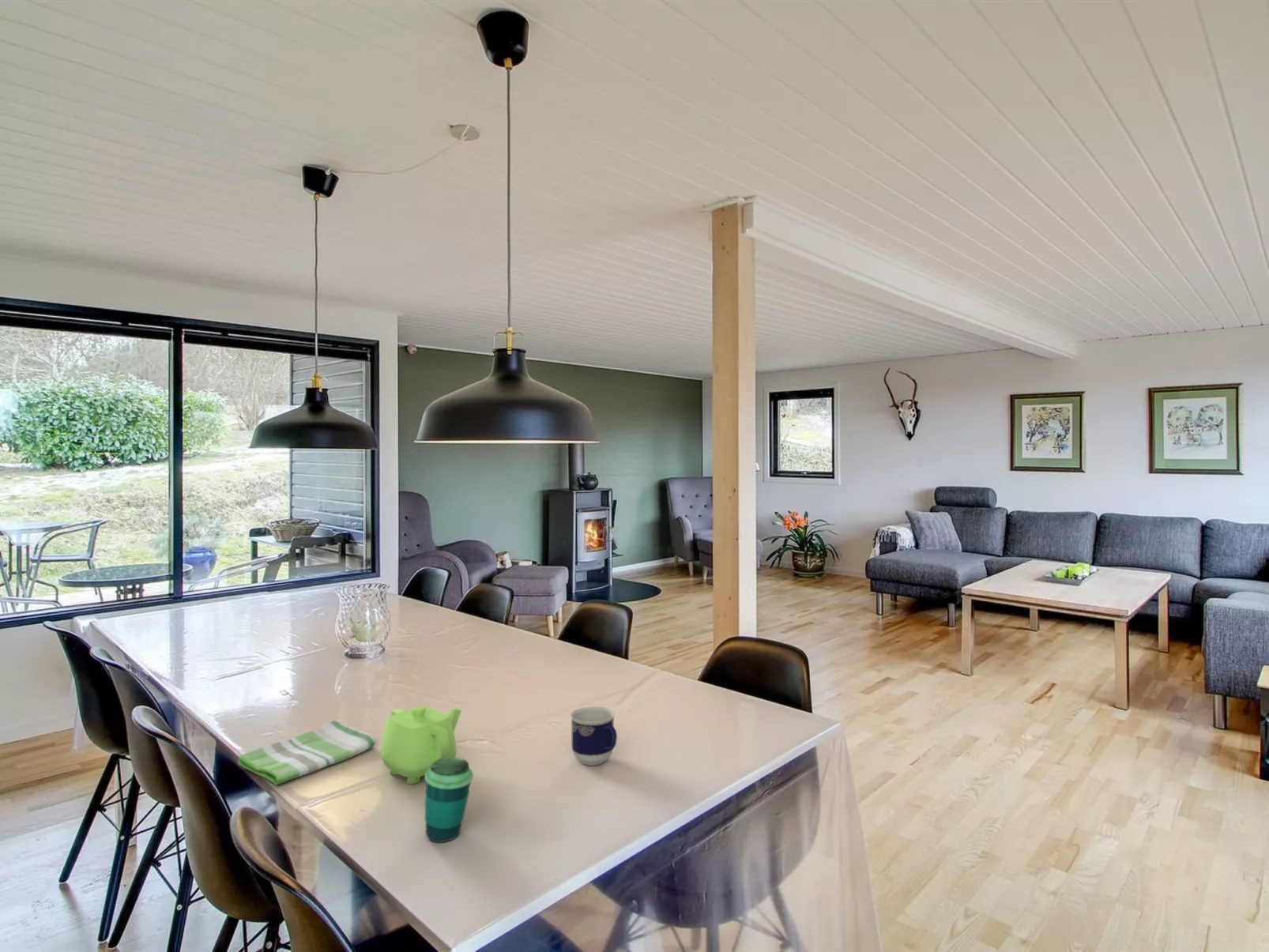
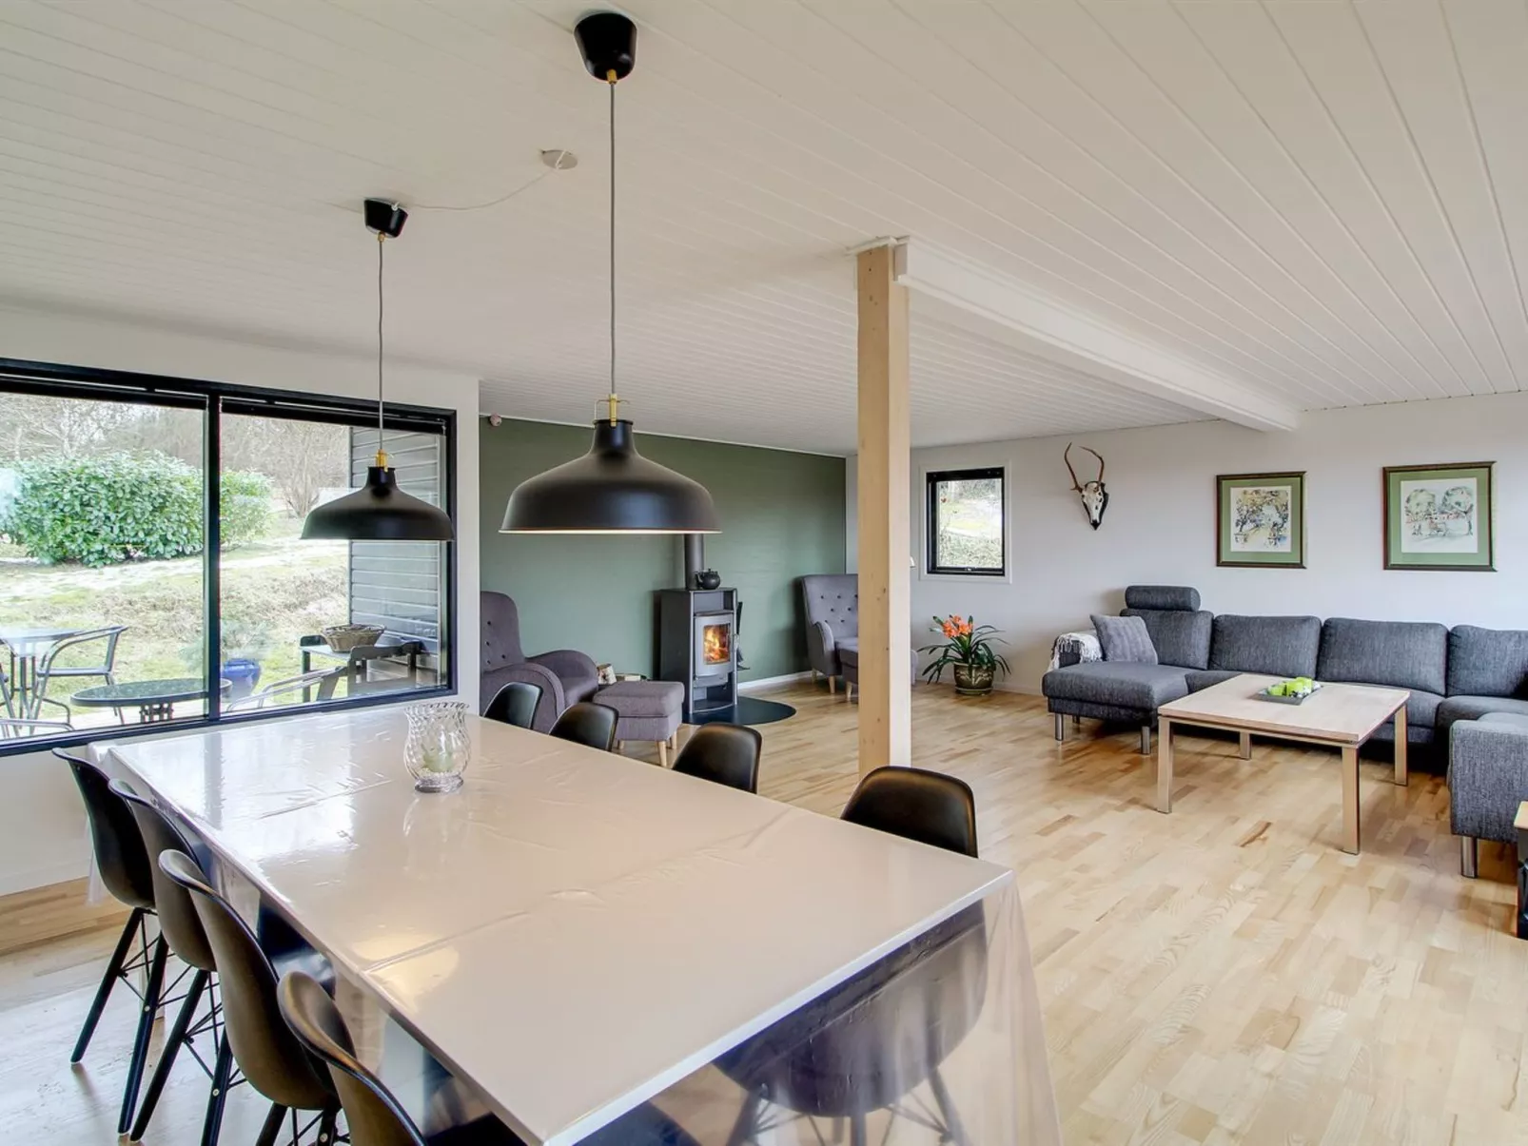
- teapot (427, 736)
- cup (449, 800)
- cup (597, 739)
- dish towel (309, 749)
